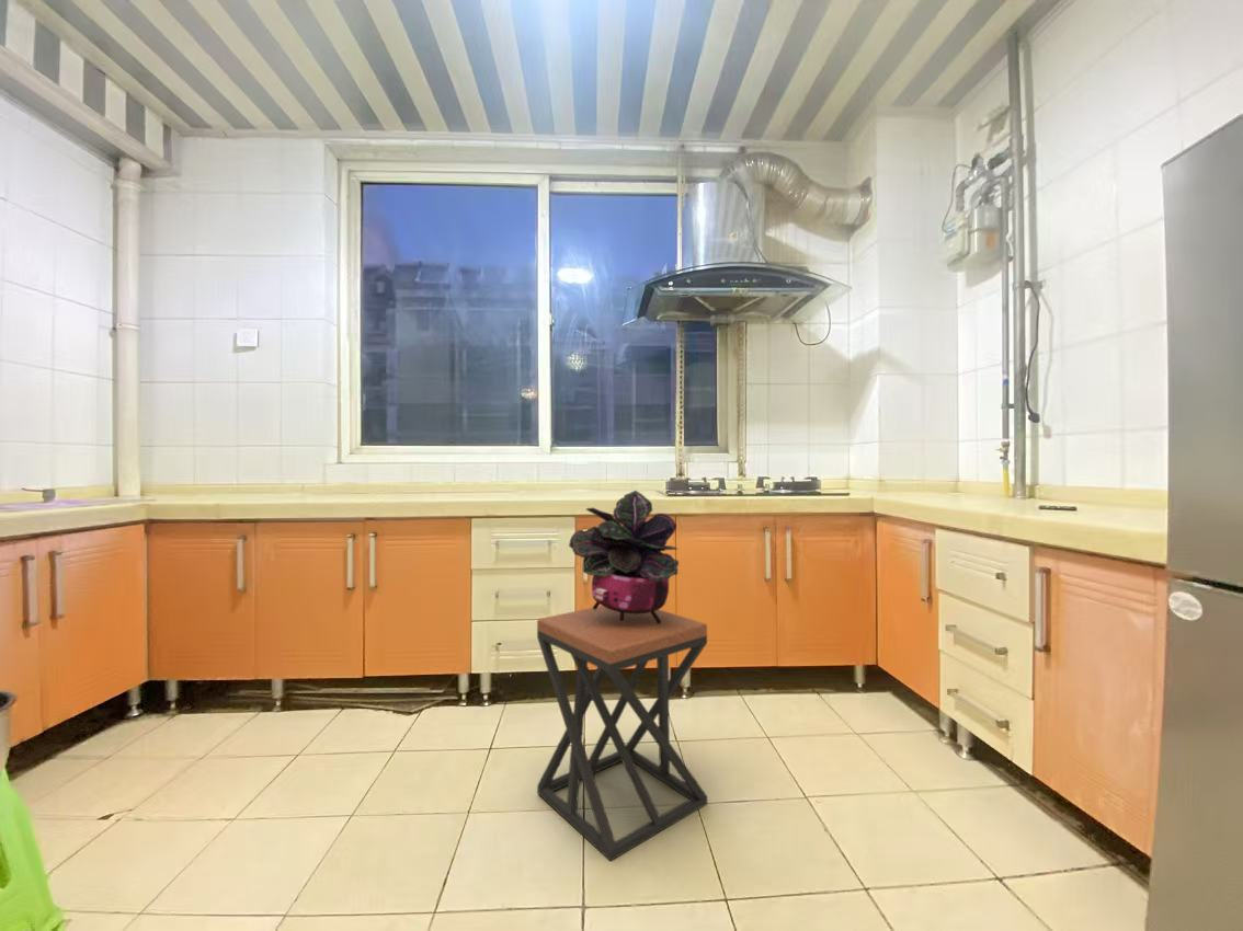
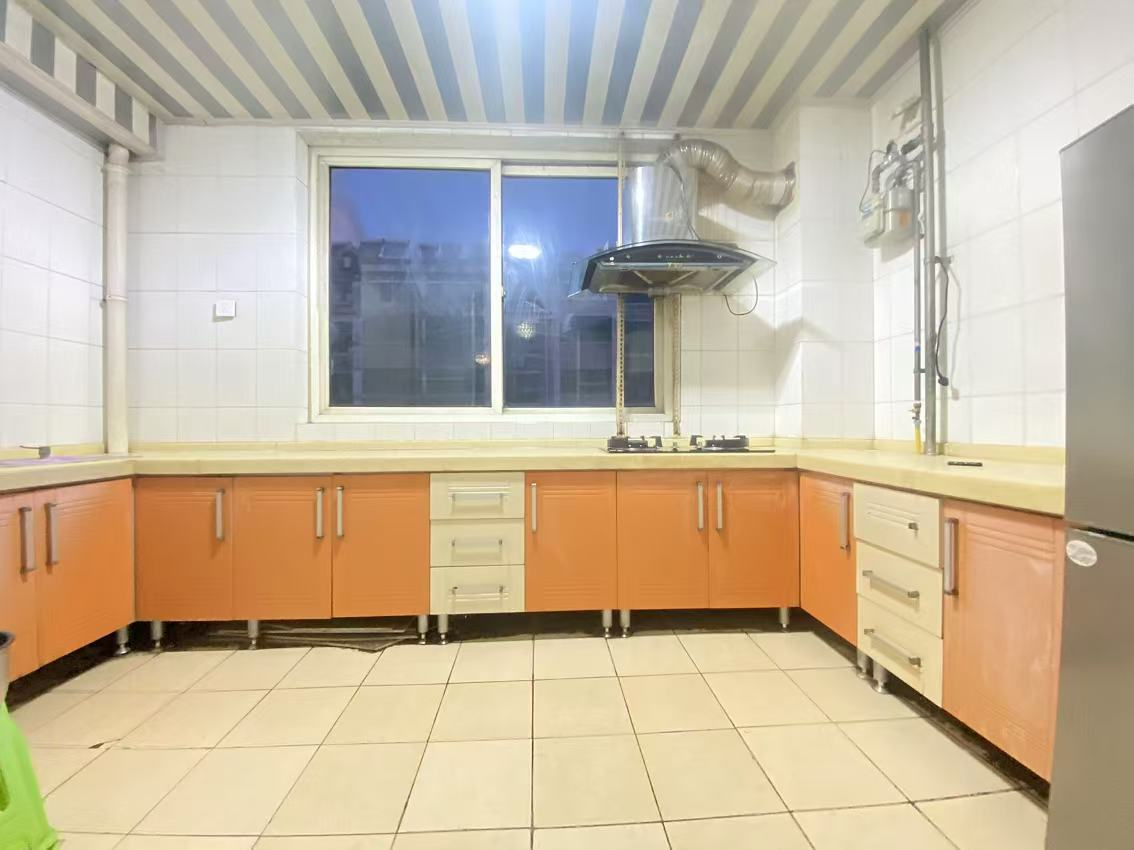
- potted plant (626, 555)
- stool (620, 709)
